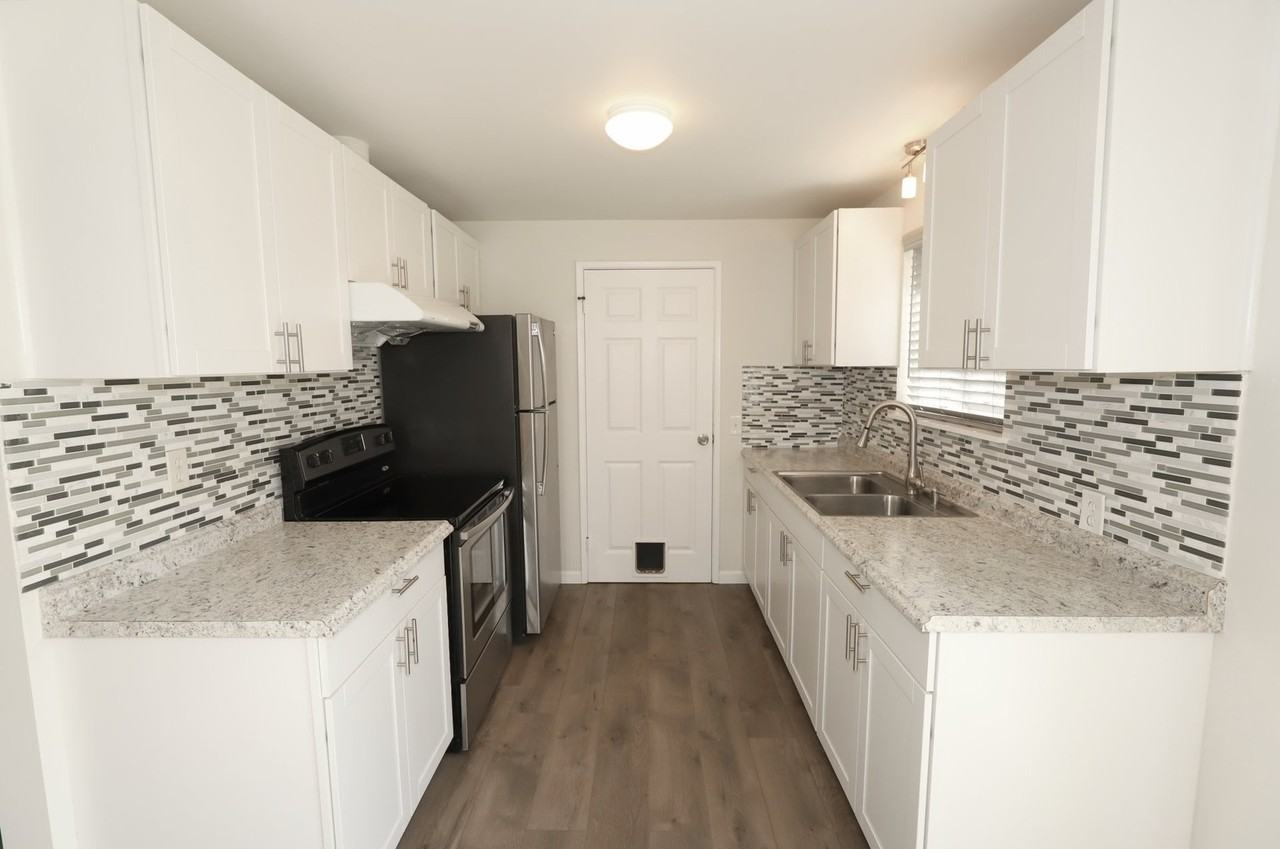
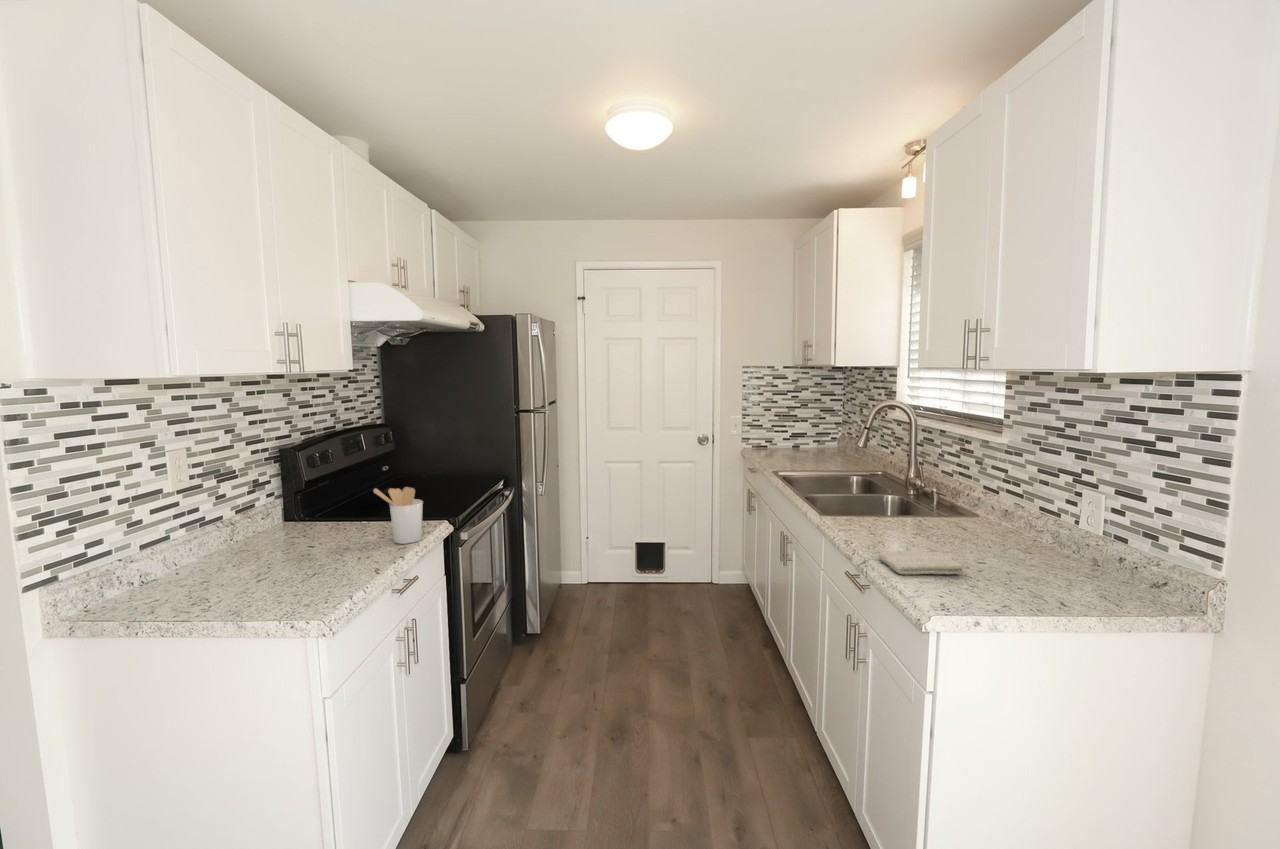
+ utensil holder (398, 513)
+ washcloth (920, 562)
